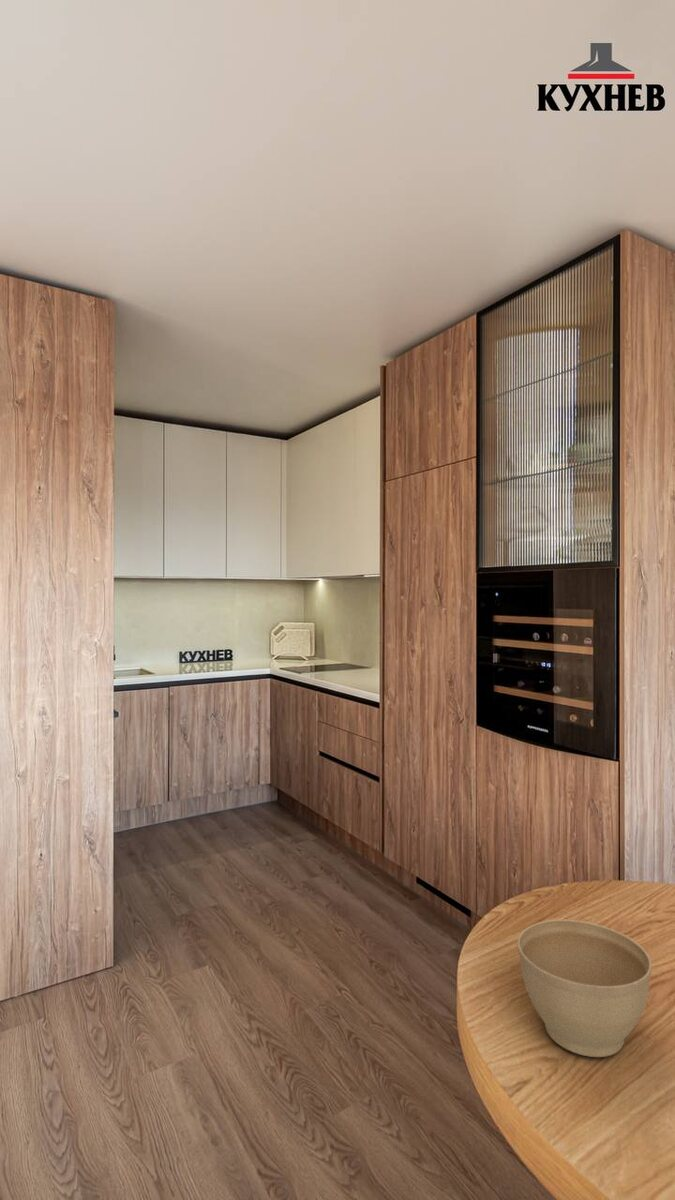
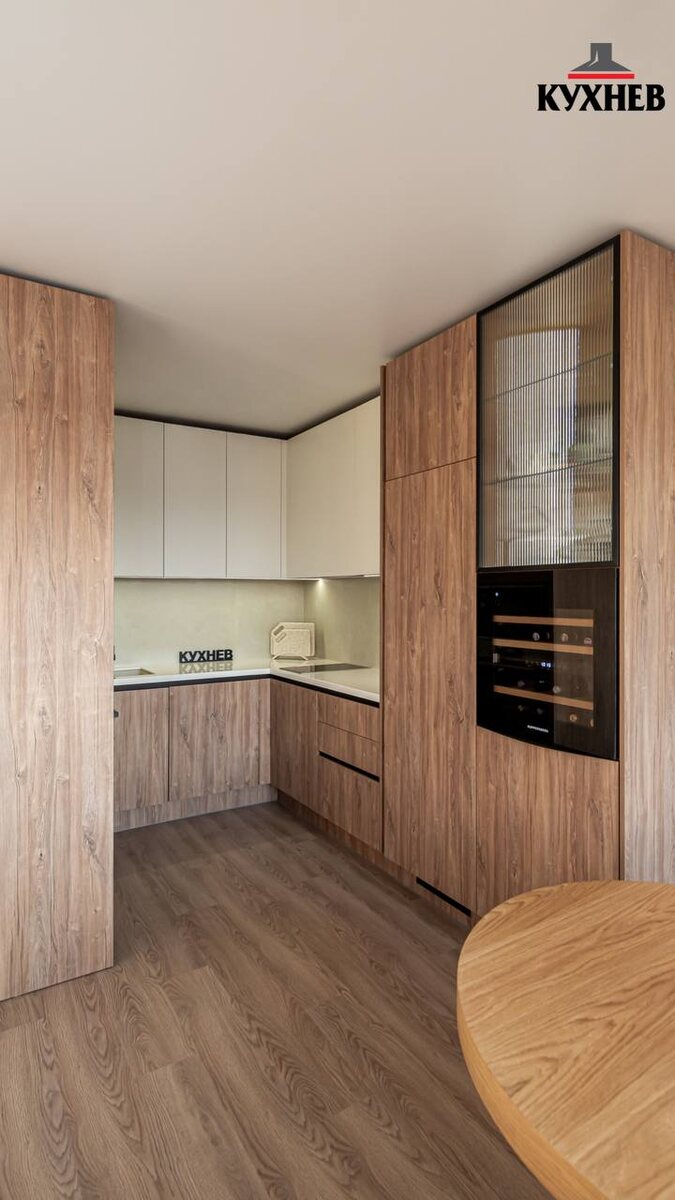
- planter bowl (582, 991)
